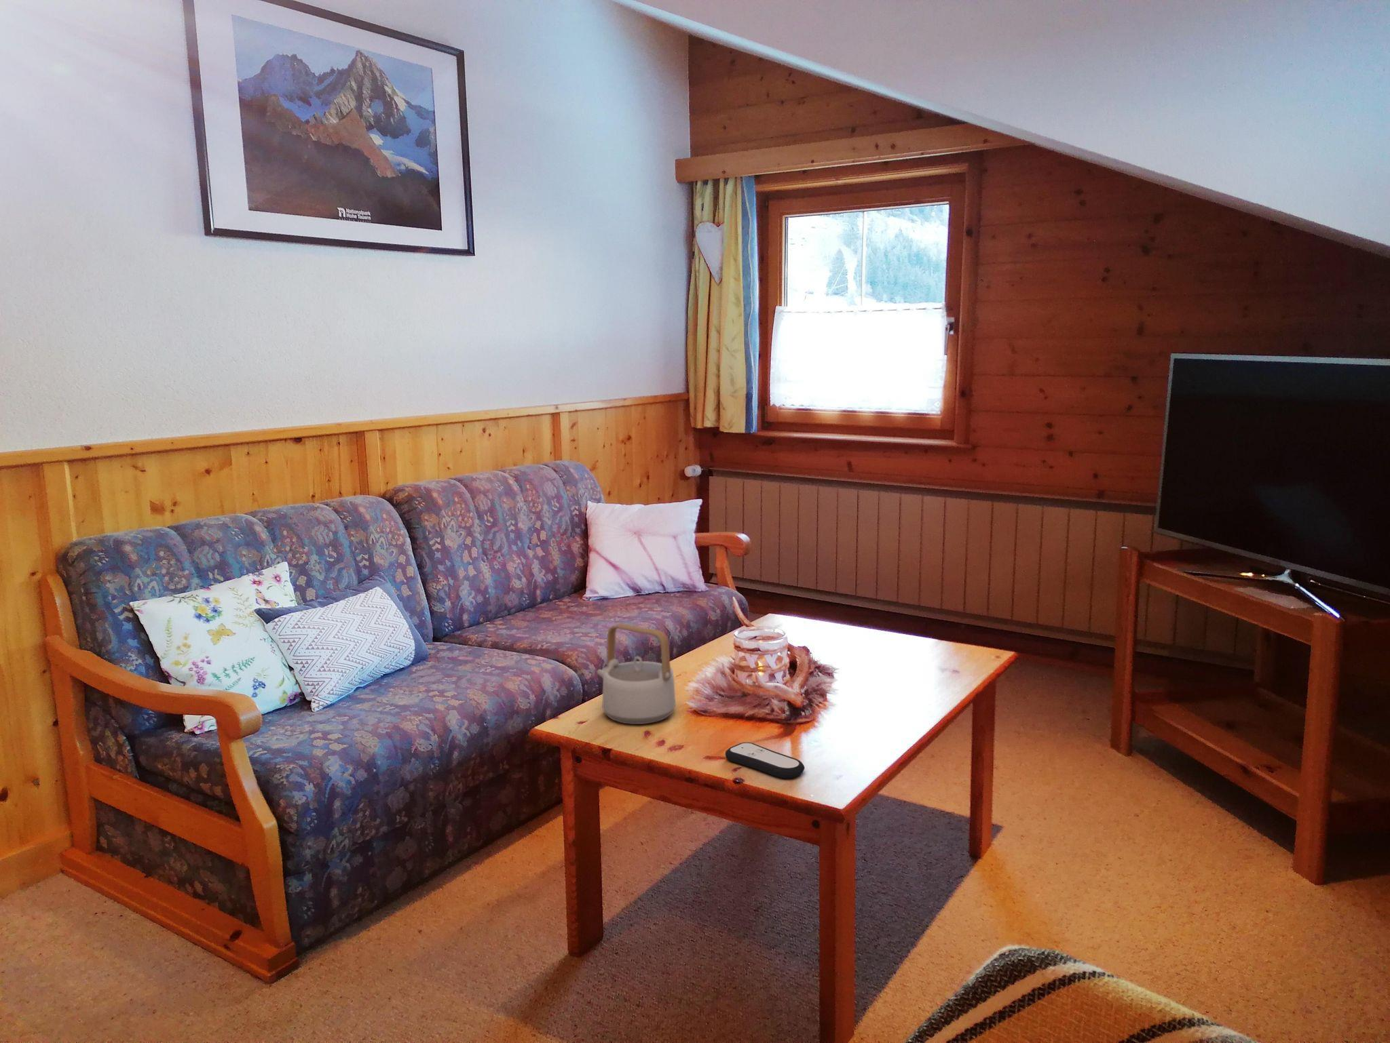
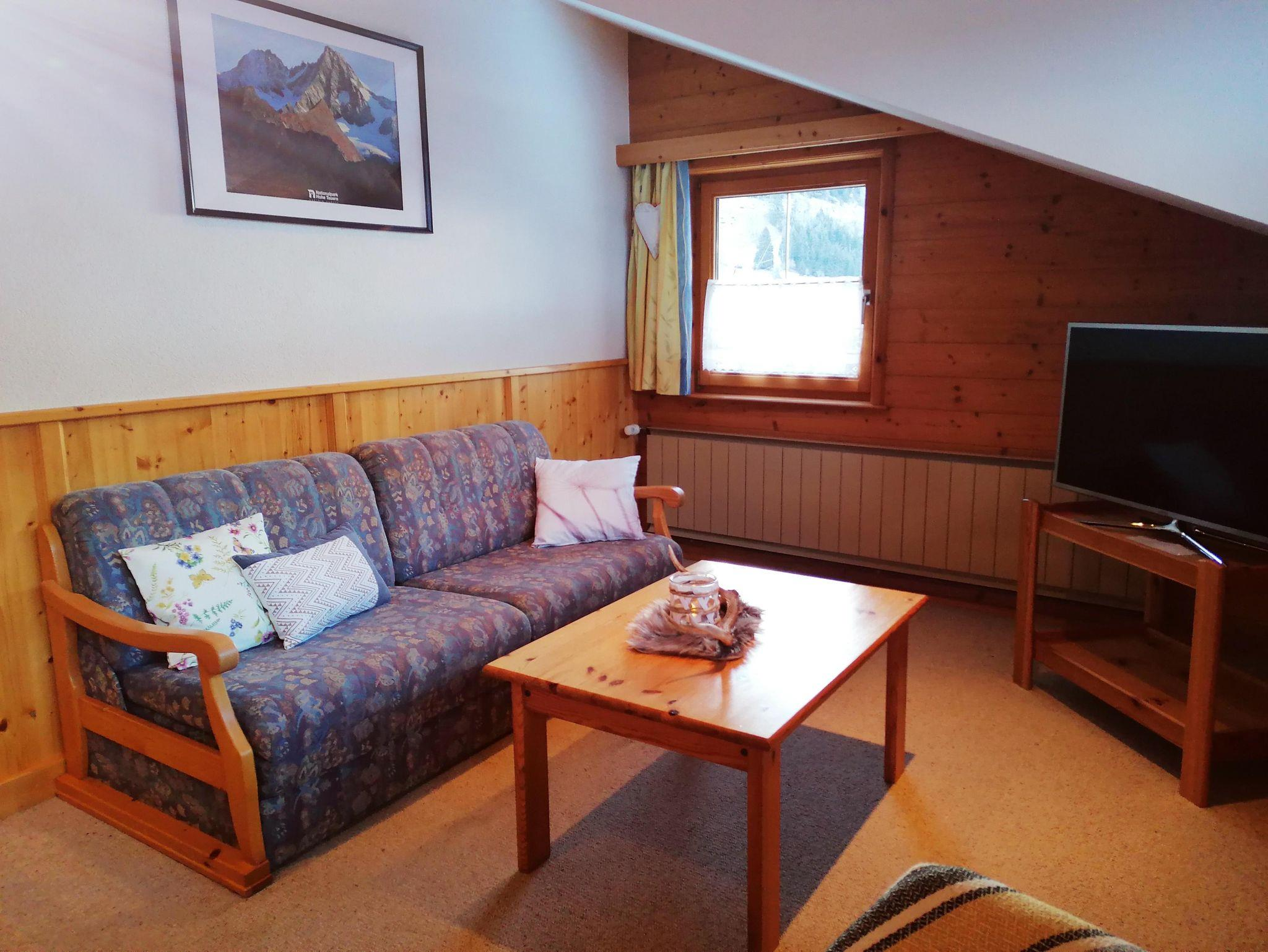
- teapot (633, 669)
- remote control (765, 759)
